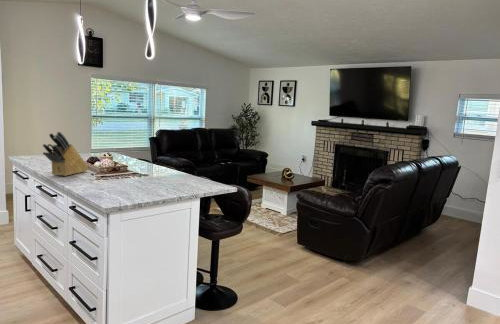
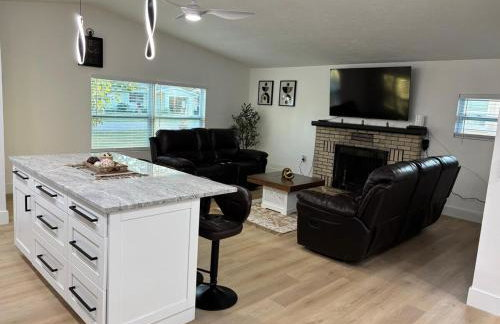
- knife block (66, 152)
